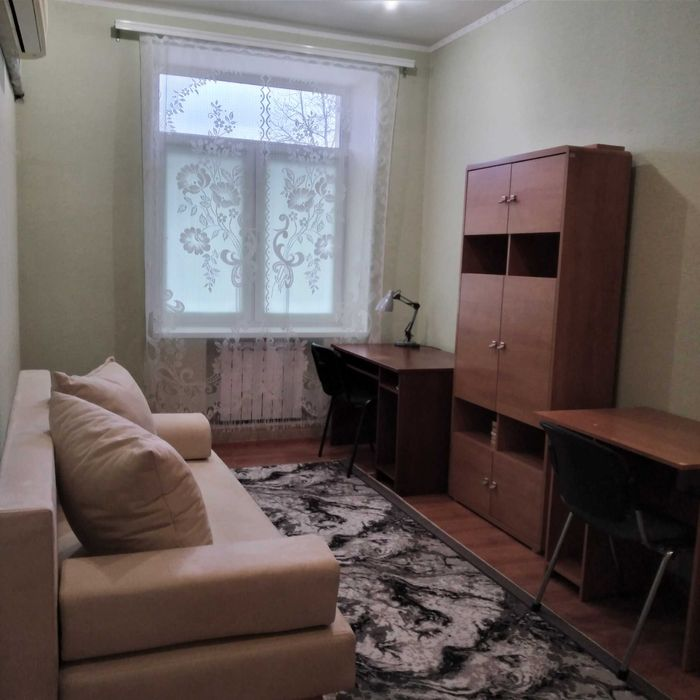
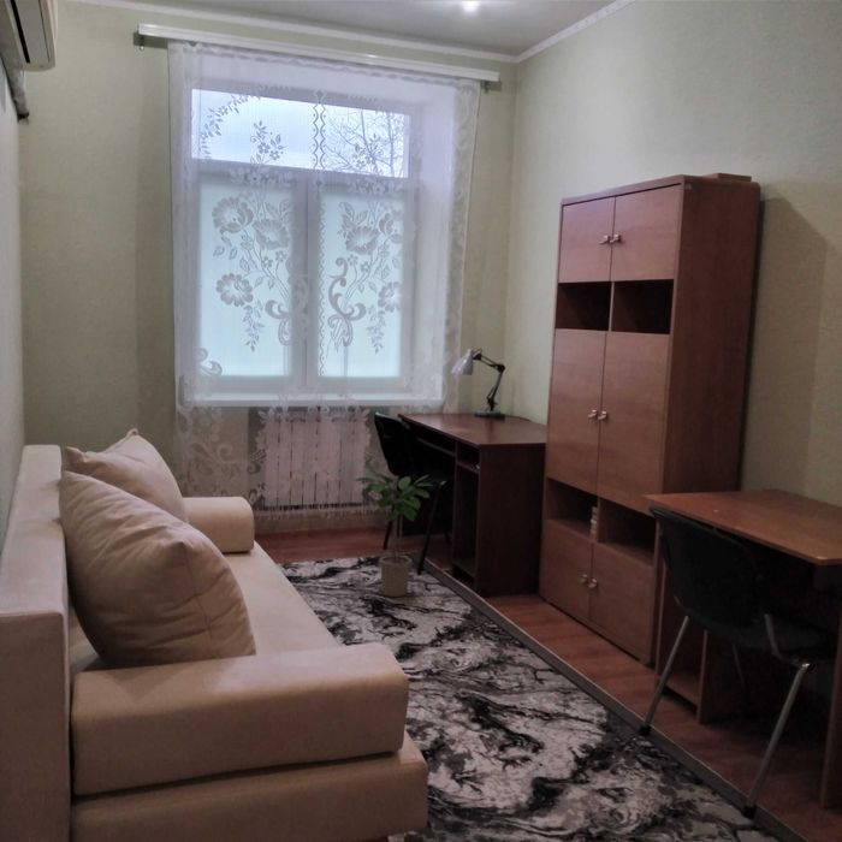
+ potted plant (396, 530)
